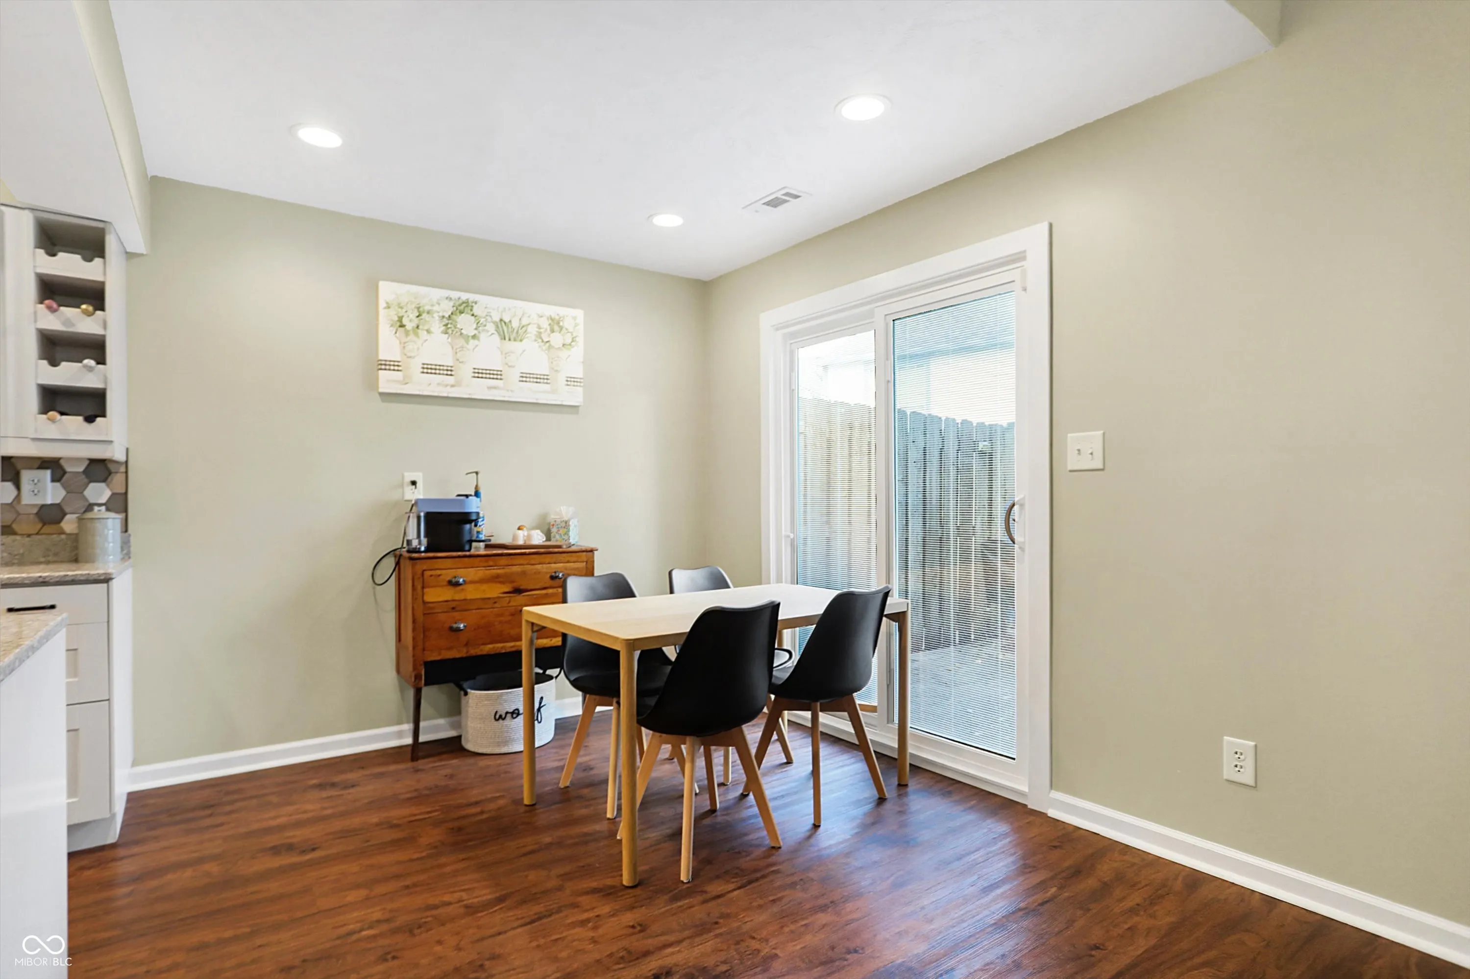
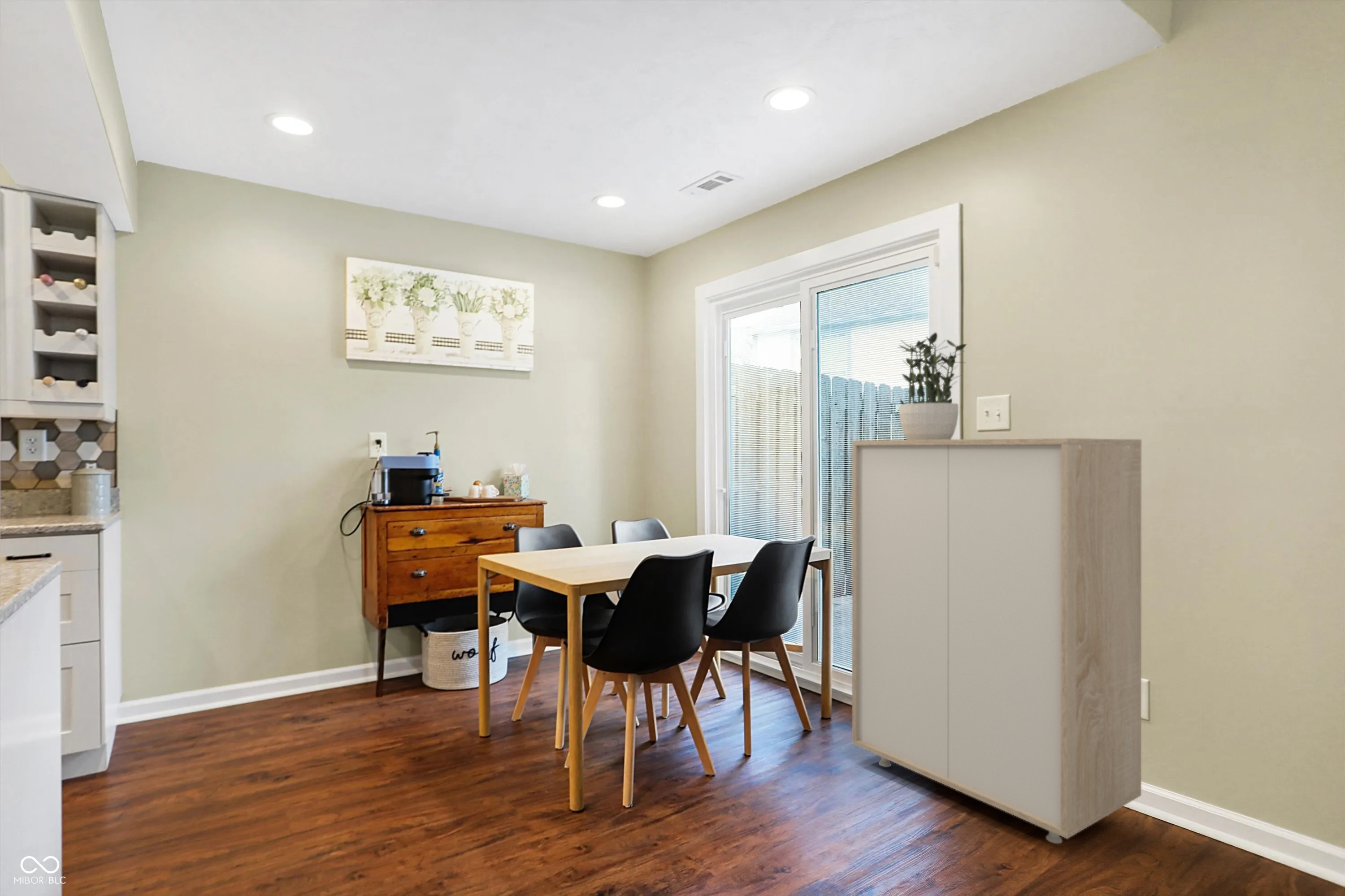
+ potted plant (933, 385)
+ storage cabinet (987, 613)
